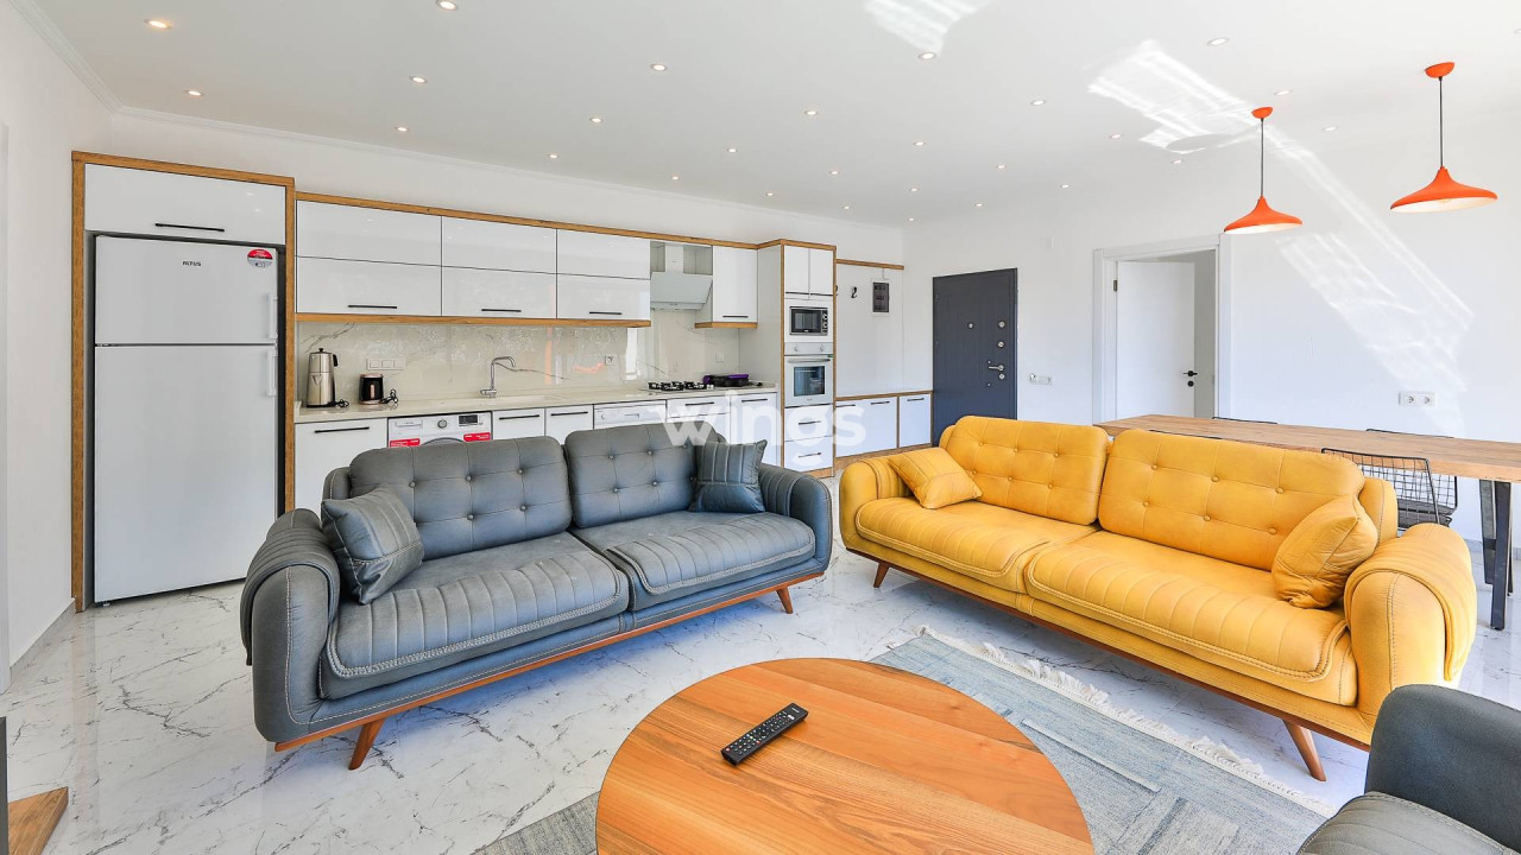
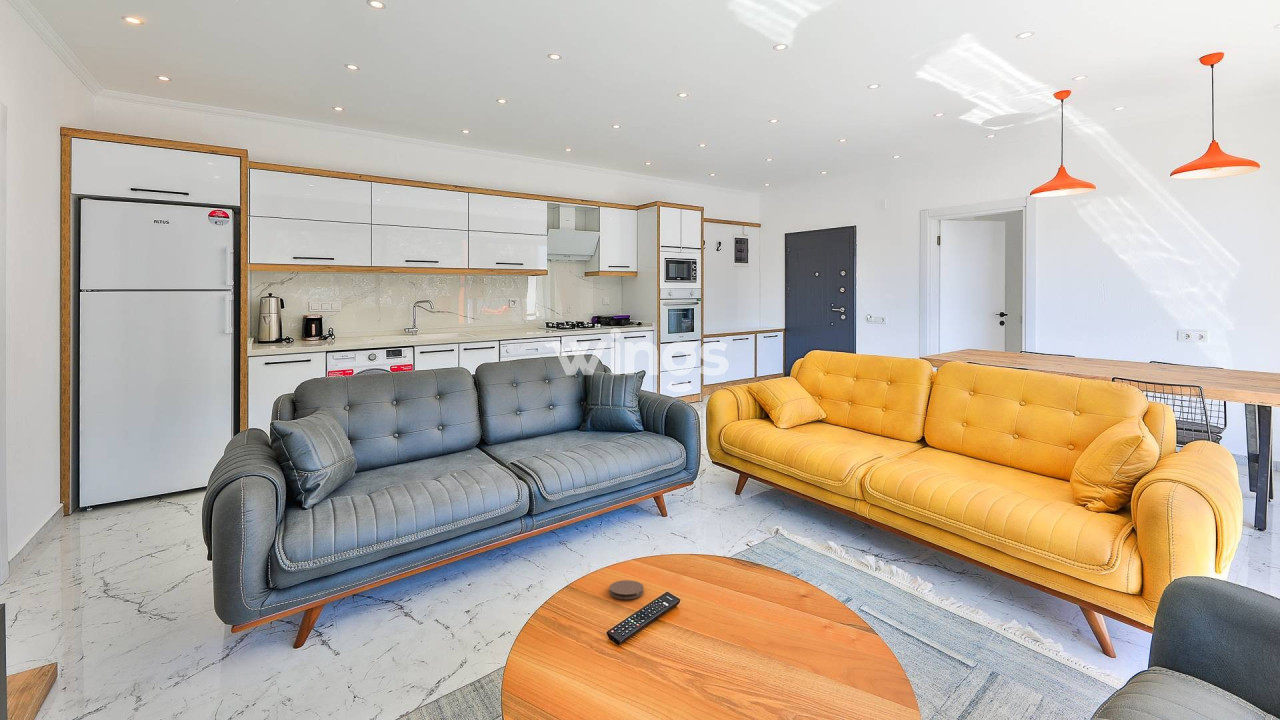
+ coaster (626, 589)
